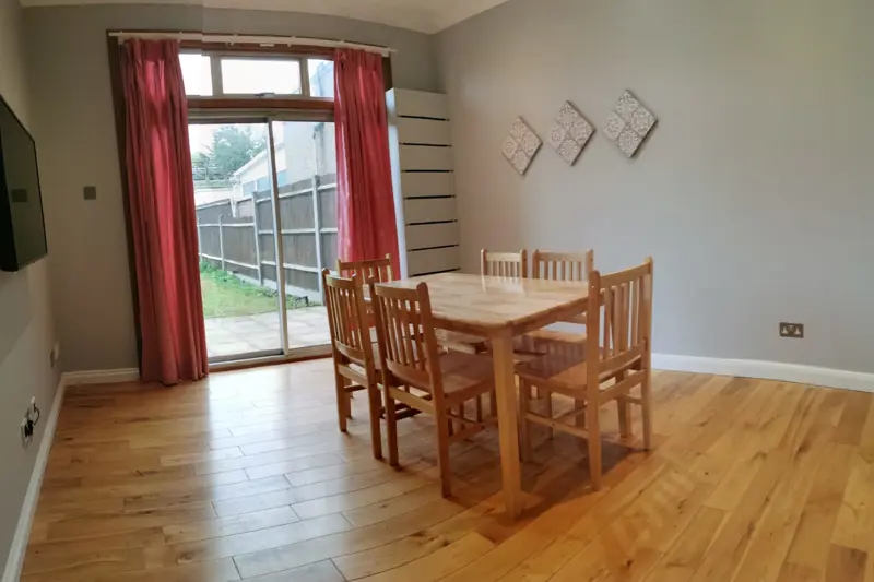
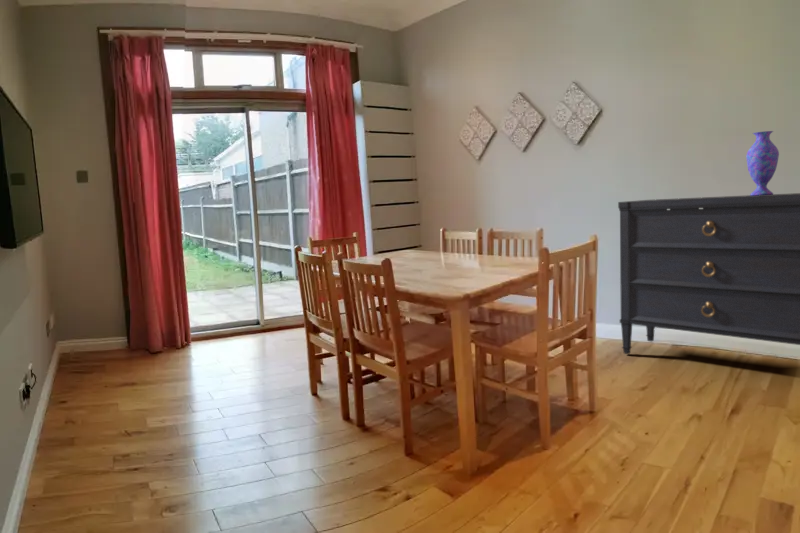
+ vase (762, 163)
+ dresser (720, 279)
